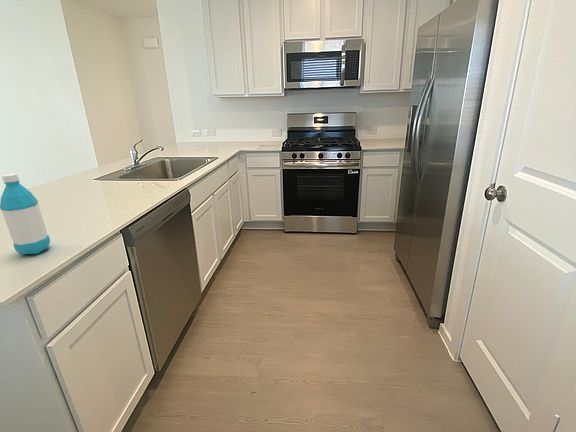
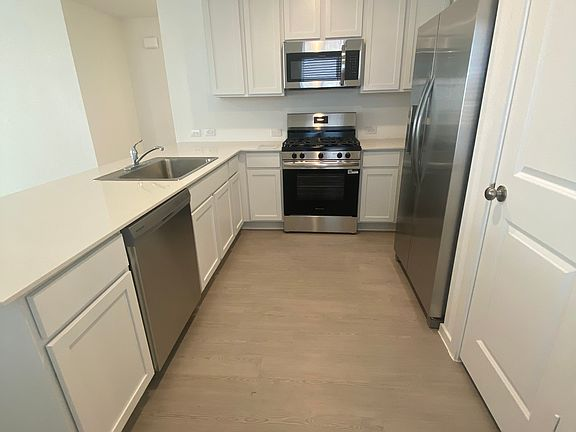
- water bottle (22, 214)
